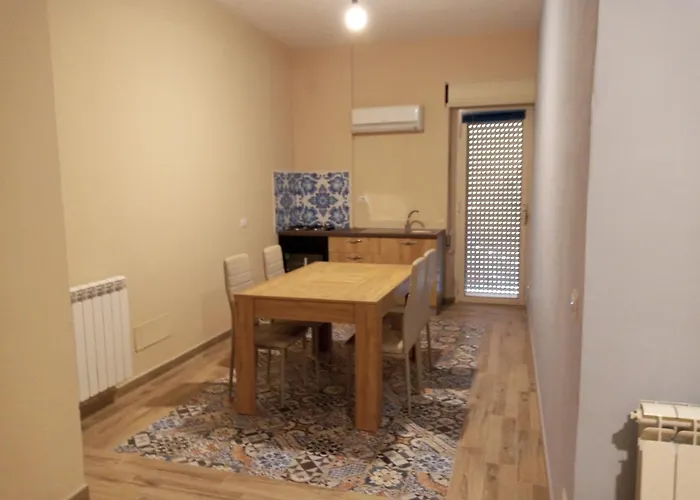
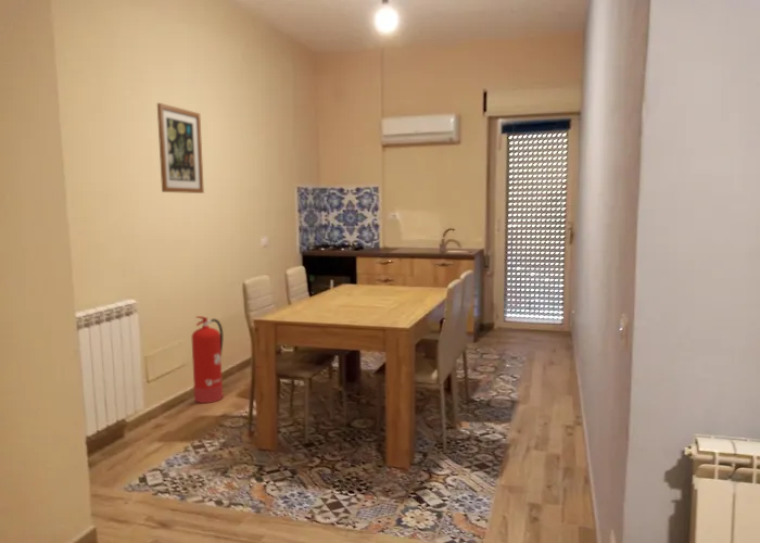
+ fire extinguisher (211, 354)
+ wall art (181, 151)
